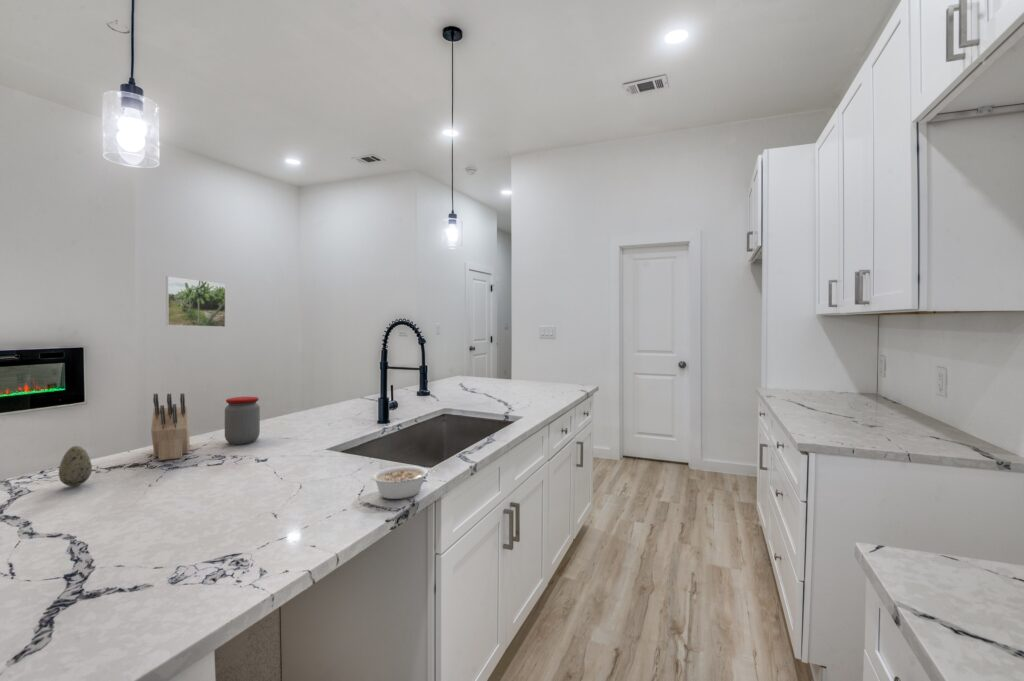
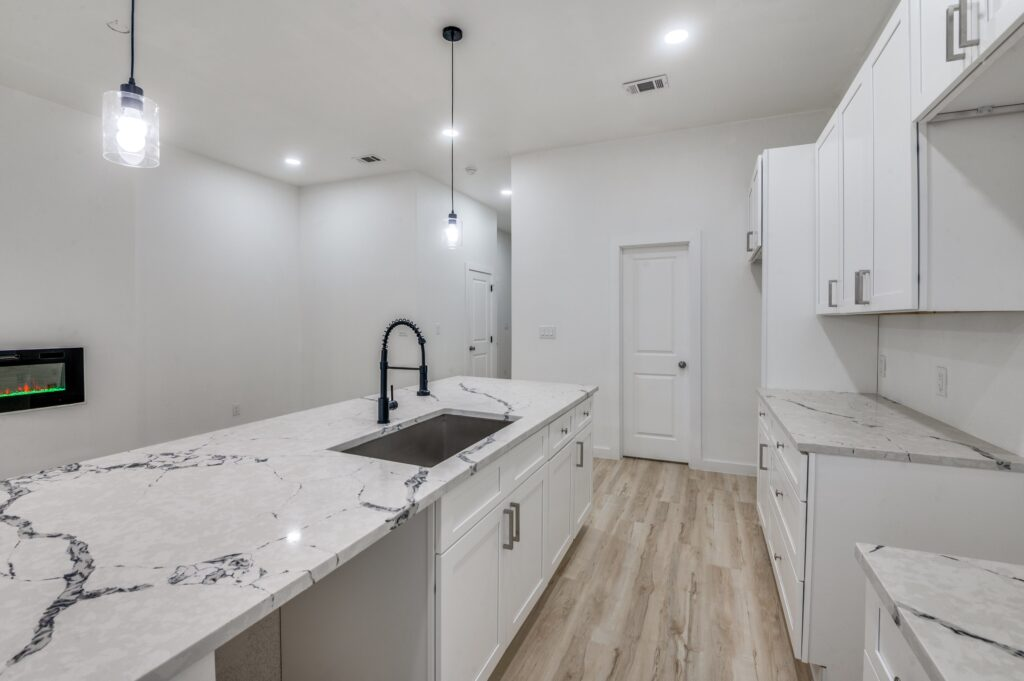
- jar (242, 419)
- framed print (197, 303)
- decorative egg (75, 465)
- knife block (171, 422)
- legume (402, 480)
